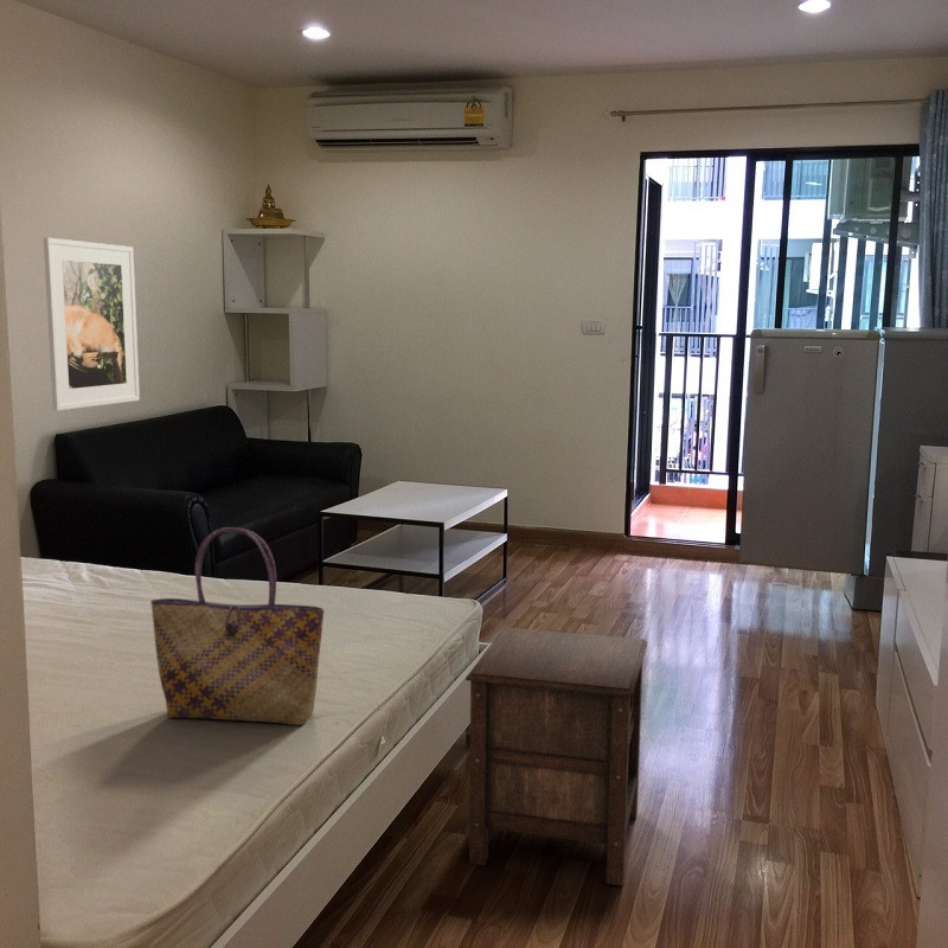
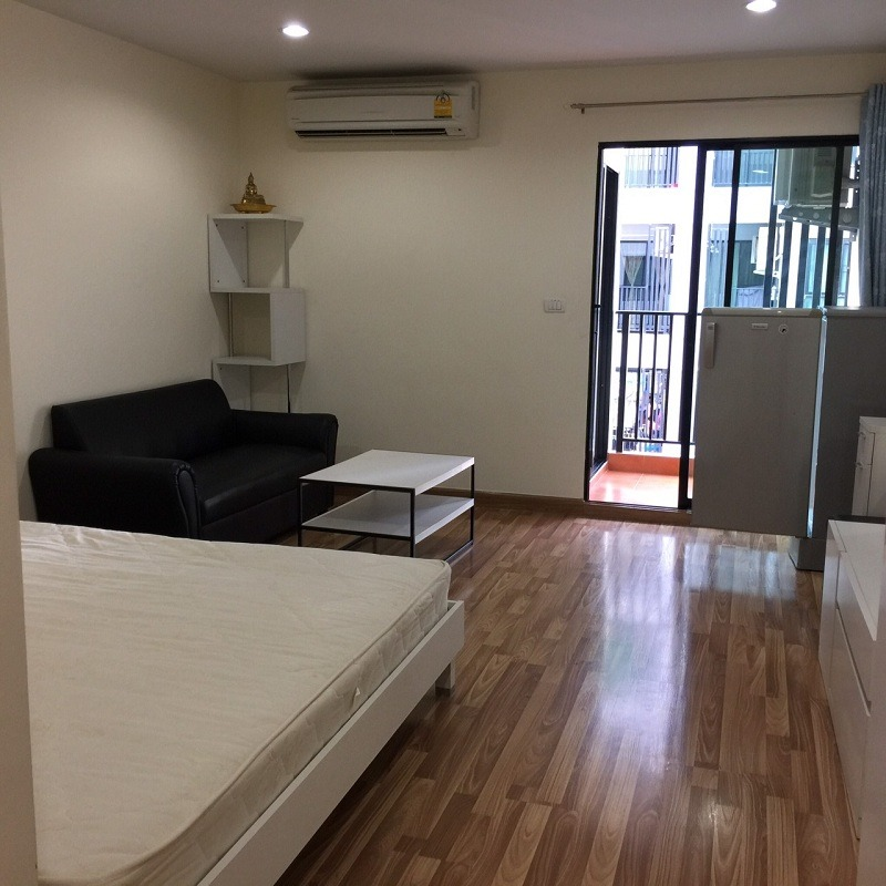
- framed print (95, 325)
- nightstand (559, 747)
- tote bag (238, 621)
